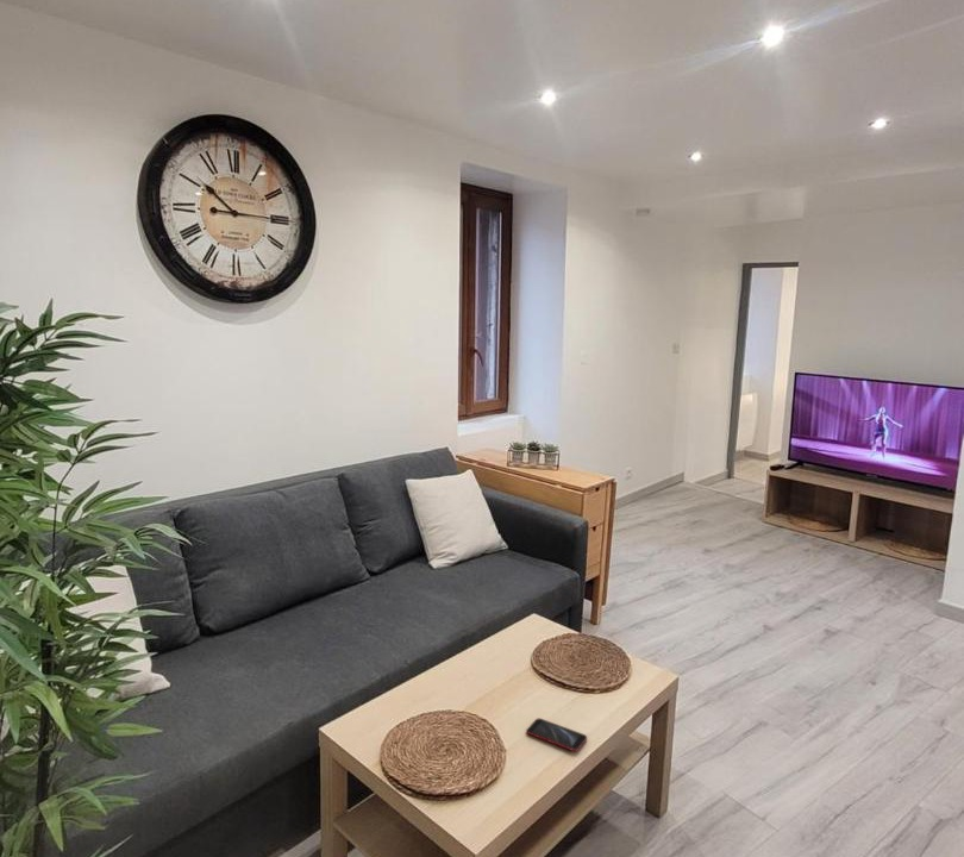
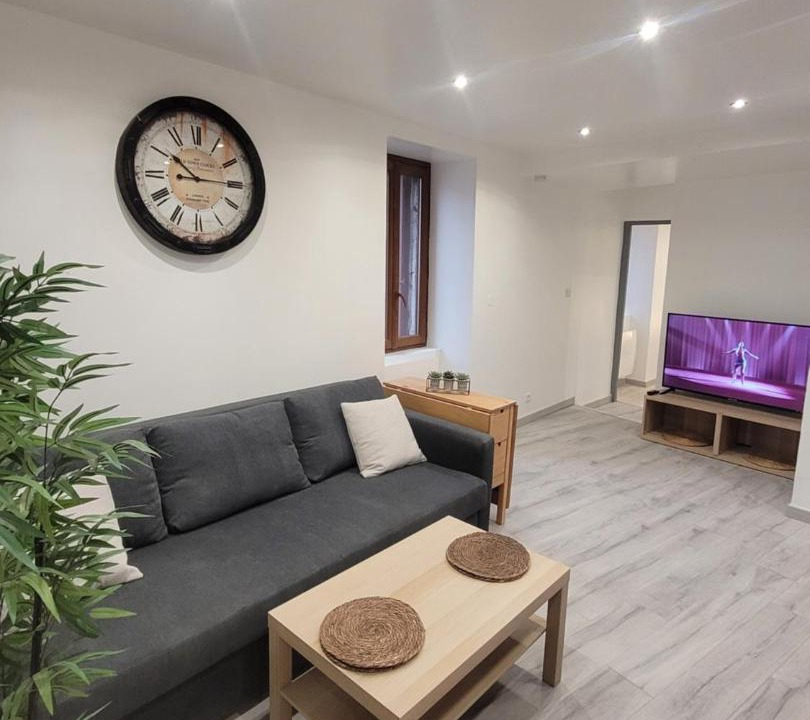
- smartphone (556, 733)
